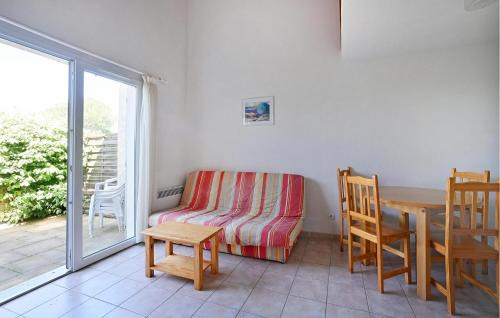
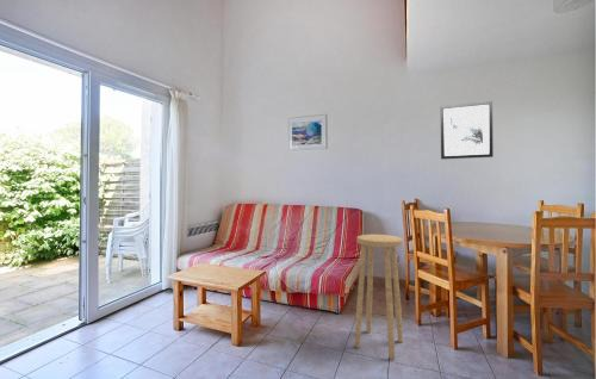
+ wall art (465, 131)
+ stool (372, 288)
